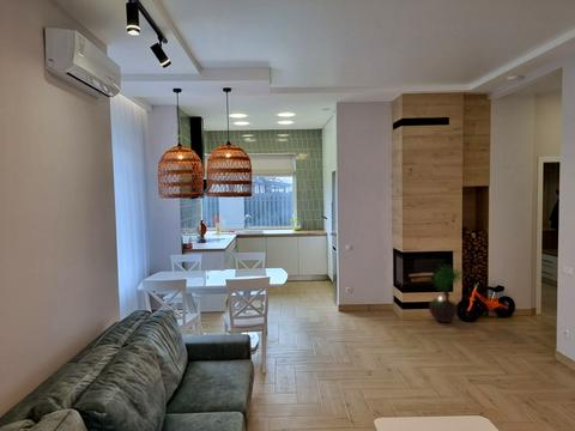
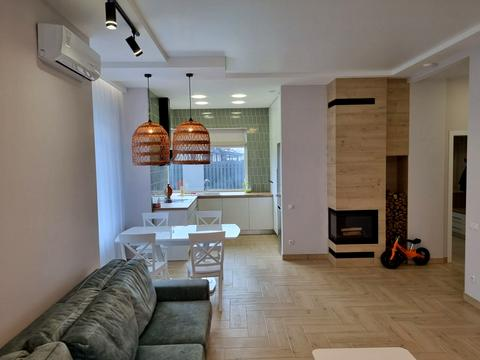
- potted tree (443, 291)
